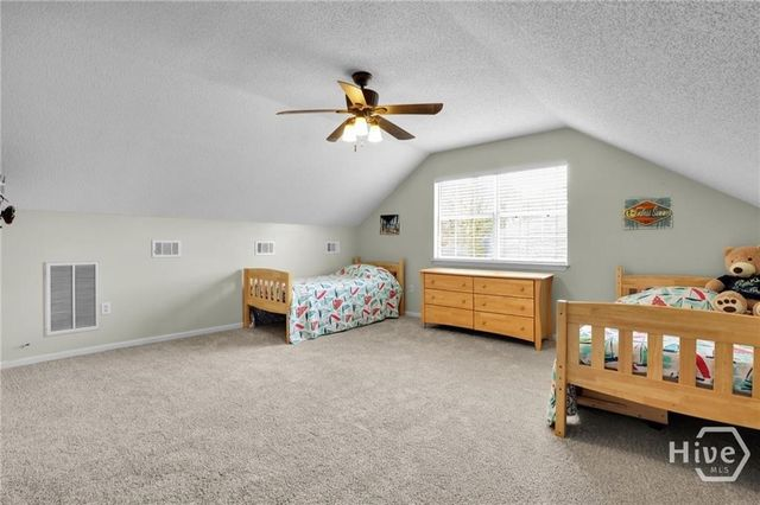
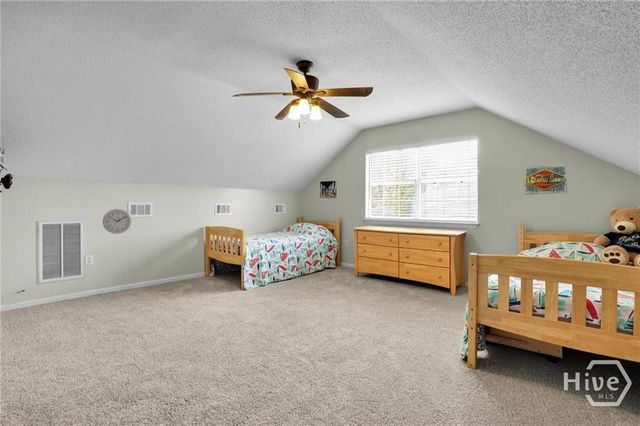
+ wall clock (117, 221)
